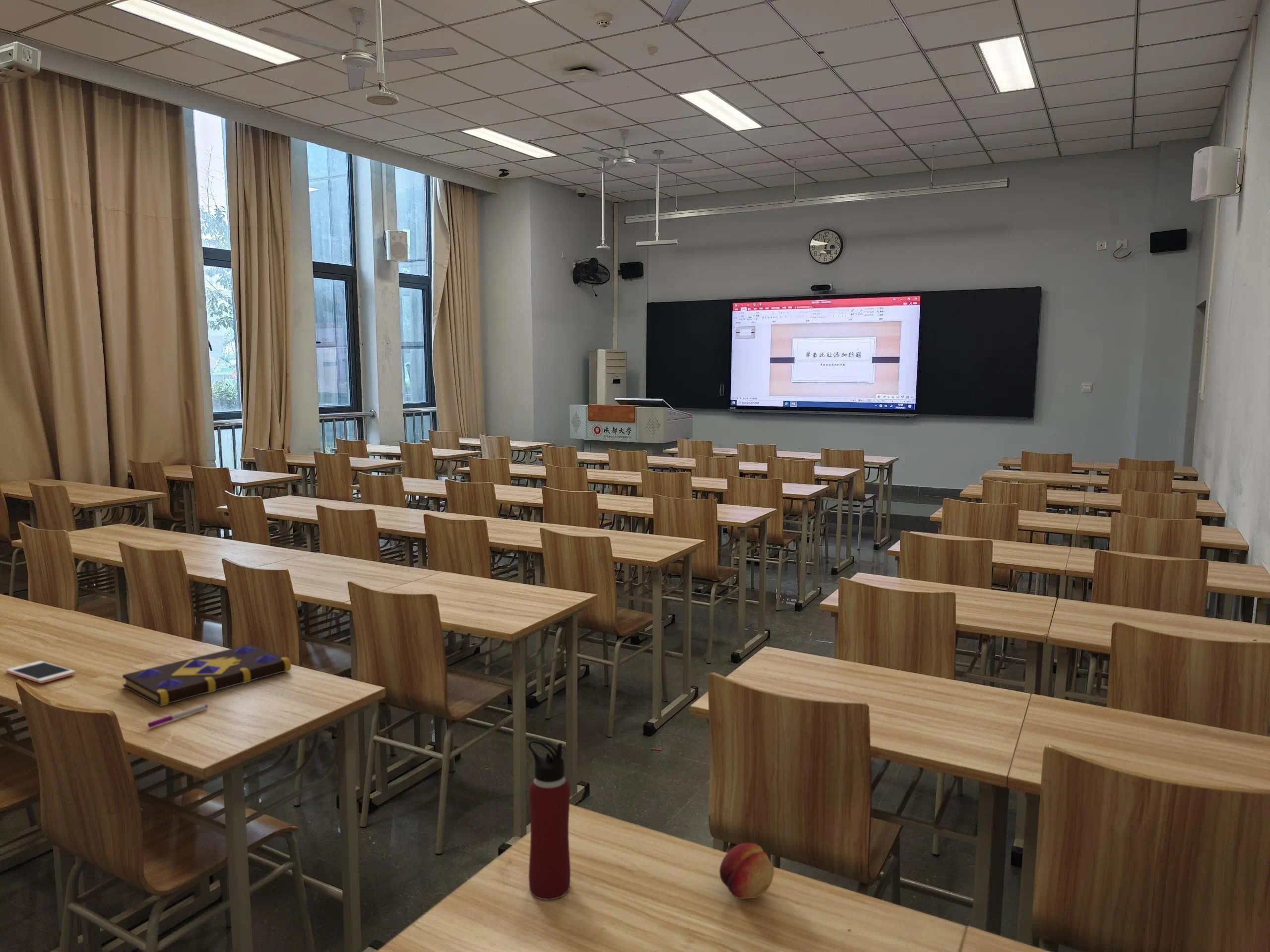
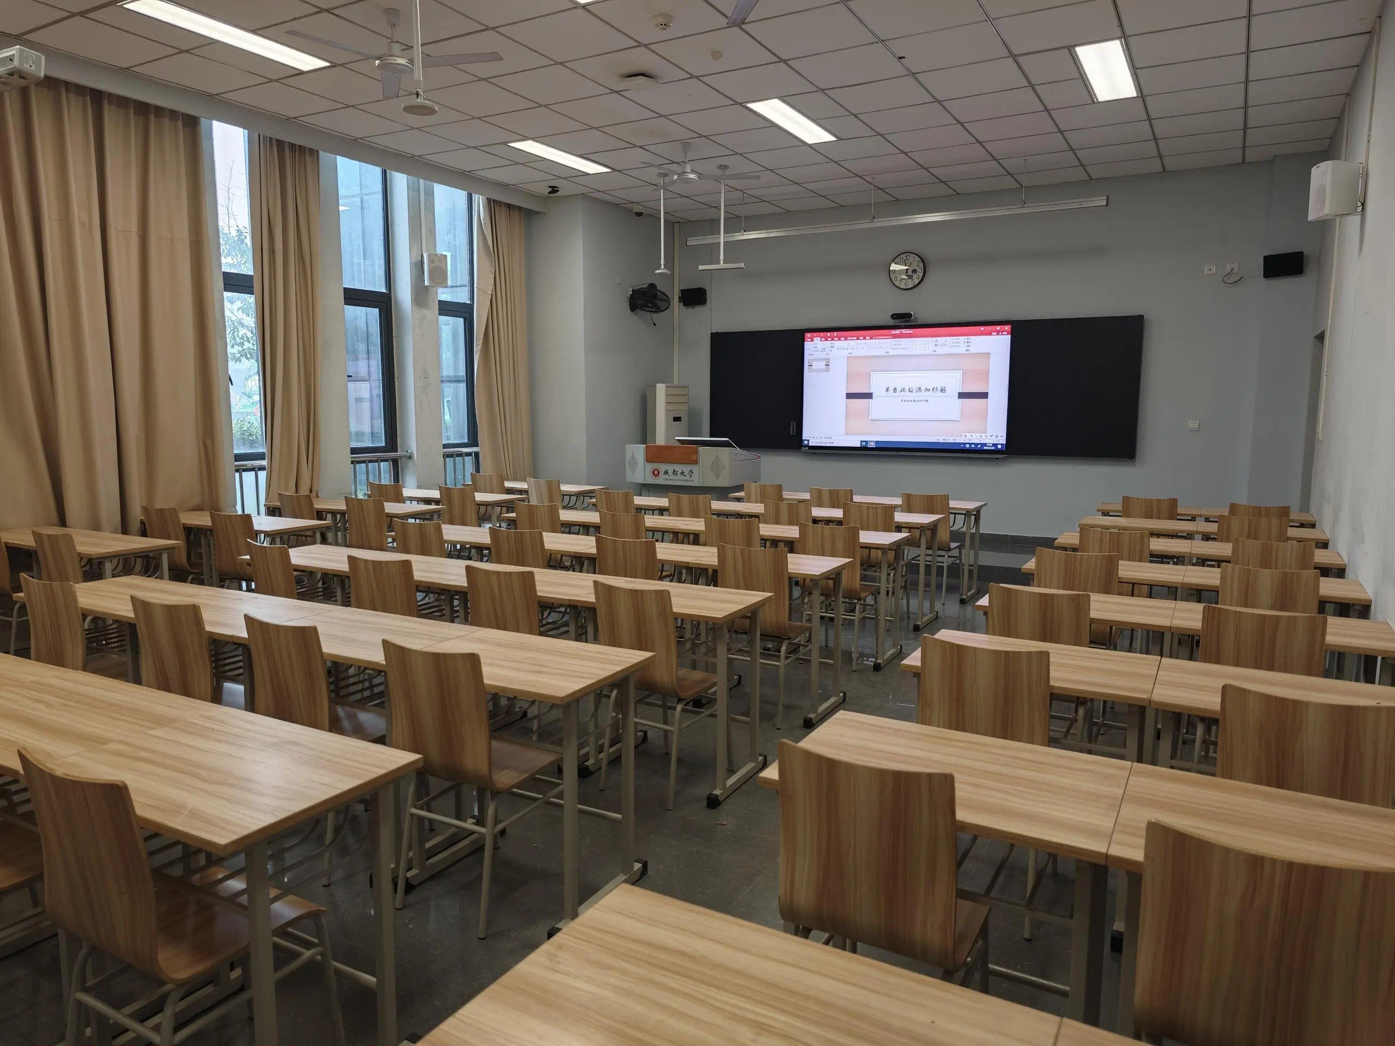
- book (207, 669)
- fruit (747, 869)
- pen (179, 715)
- cell phone (41, 671)
- water bottle (549, 815)
